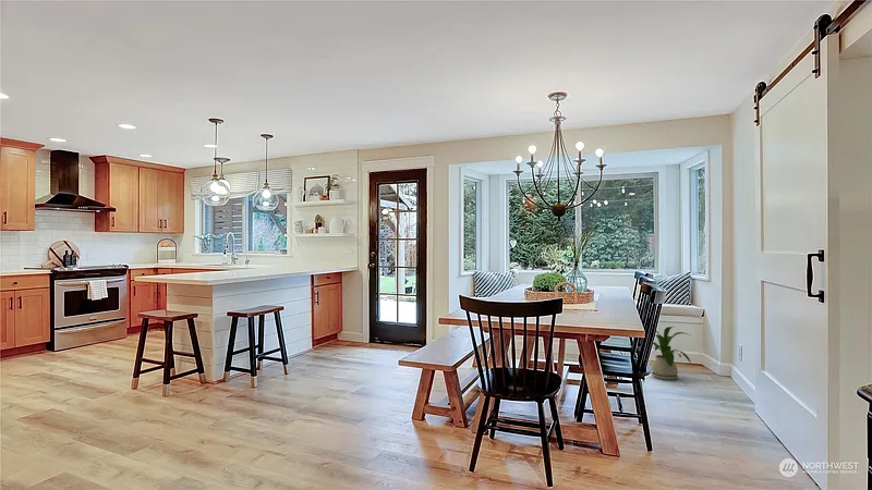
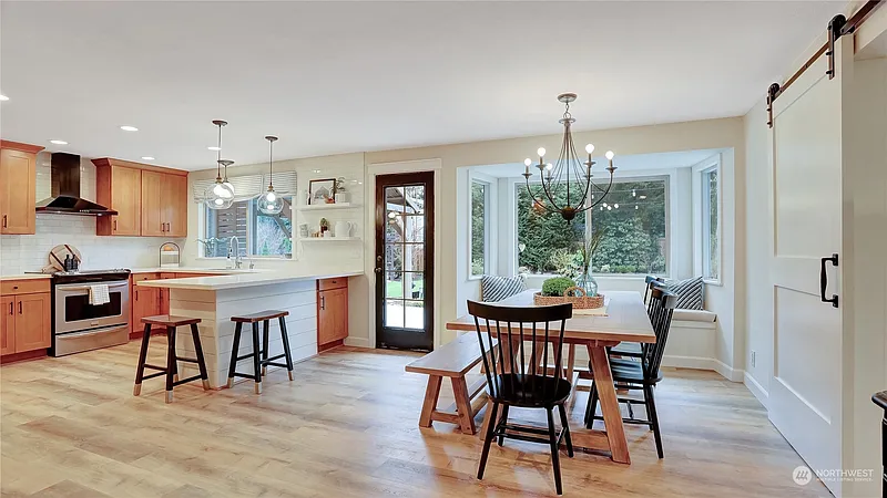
- house plant (665, 348)
